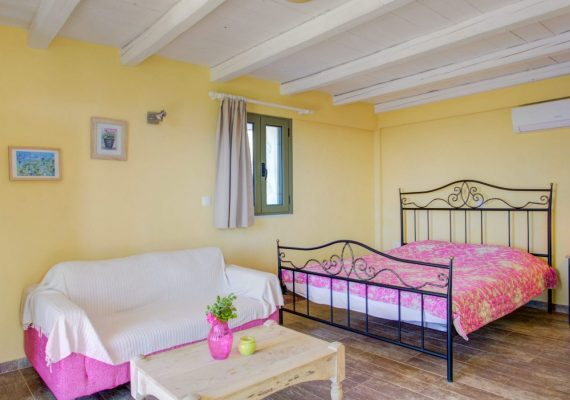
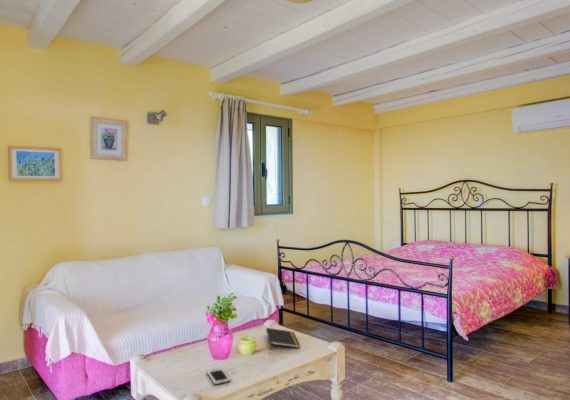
+ cell phone (218, 376)
+ notepad (282, 337)
